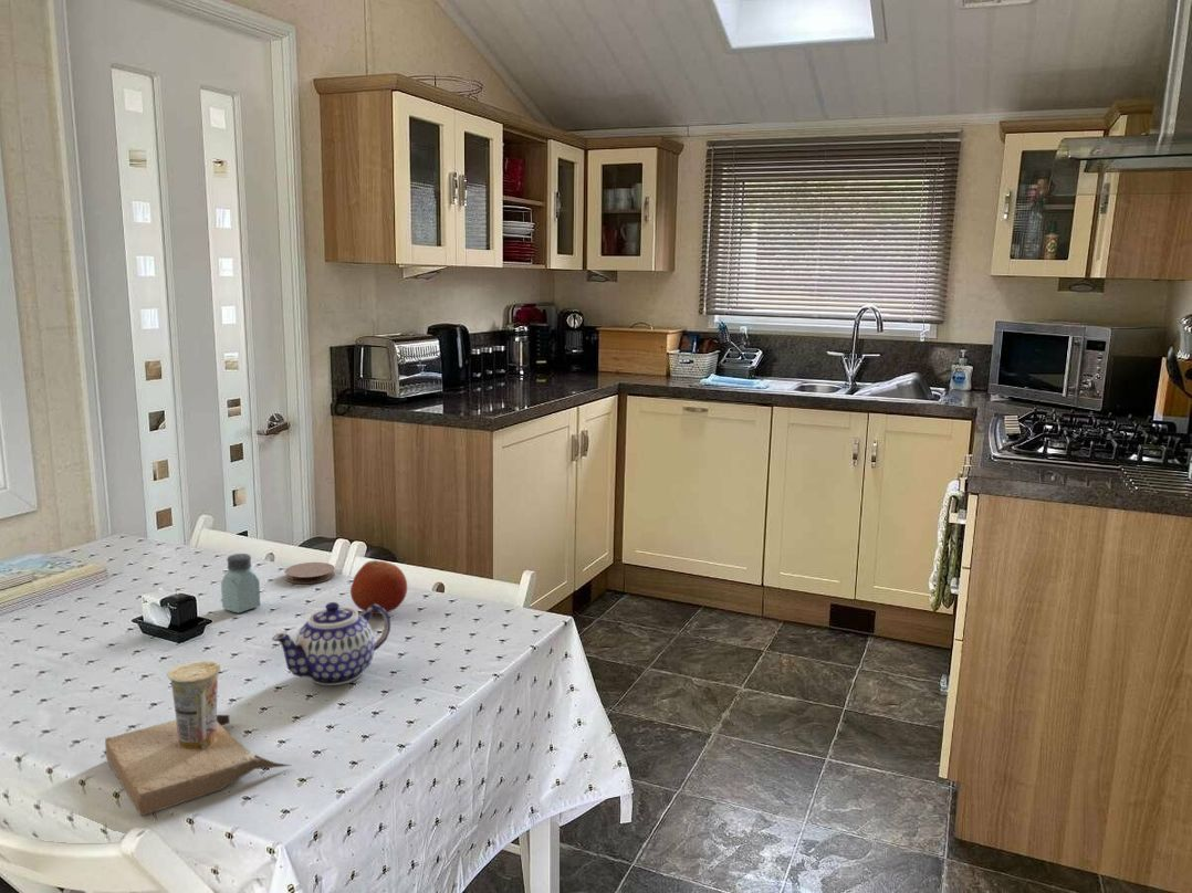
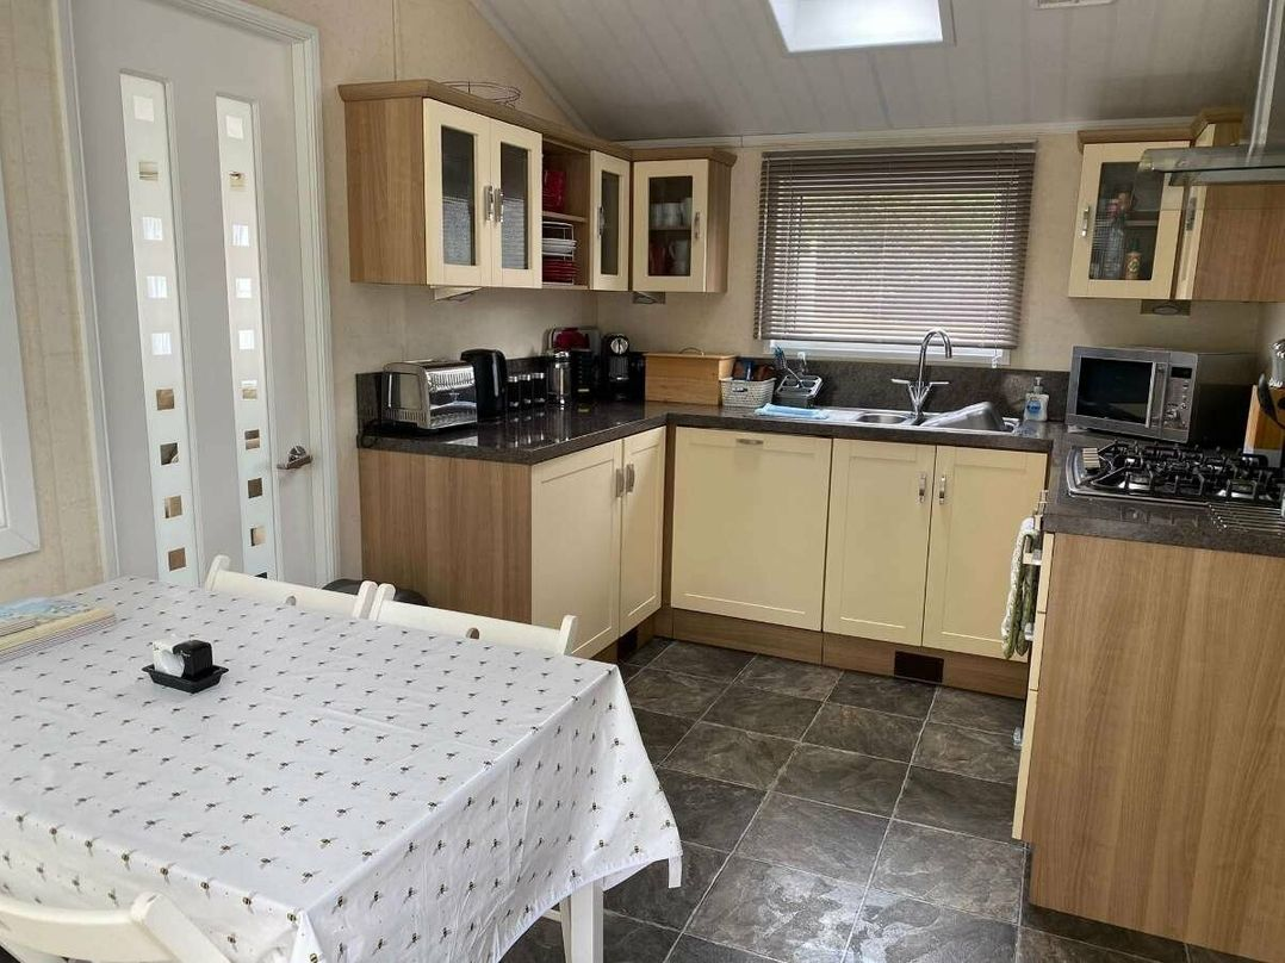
- cup (196, 717)
- saltshaker (240, 581)
- teapot (334, 639)
- coaster (310, 572)
- fruit (378, 586)
